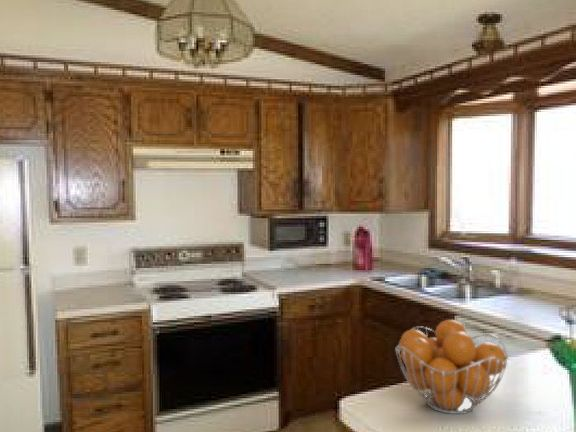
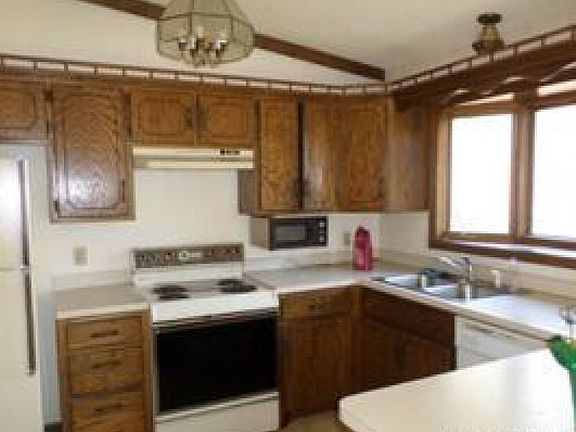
- fruit basket (449, 364)
